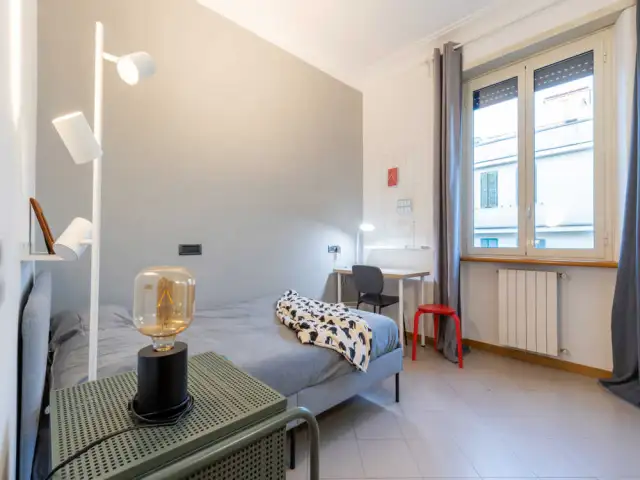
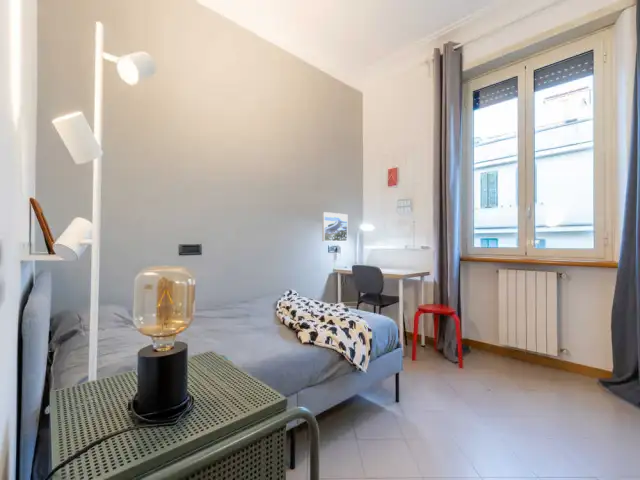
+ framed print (335, 227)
